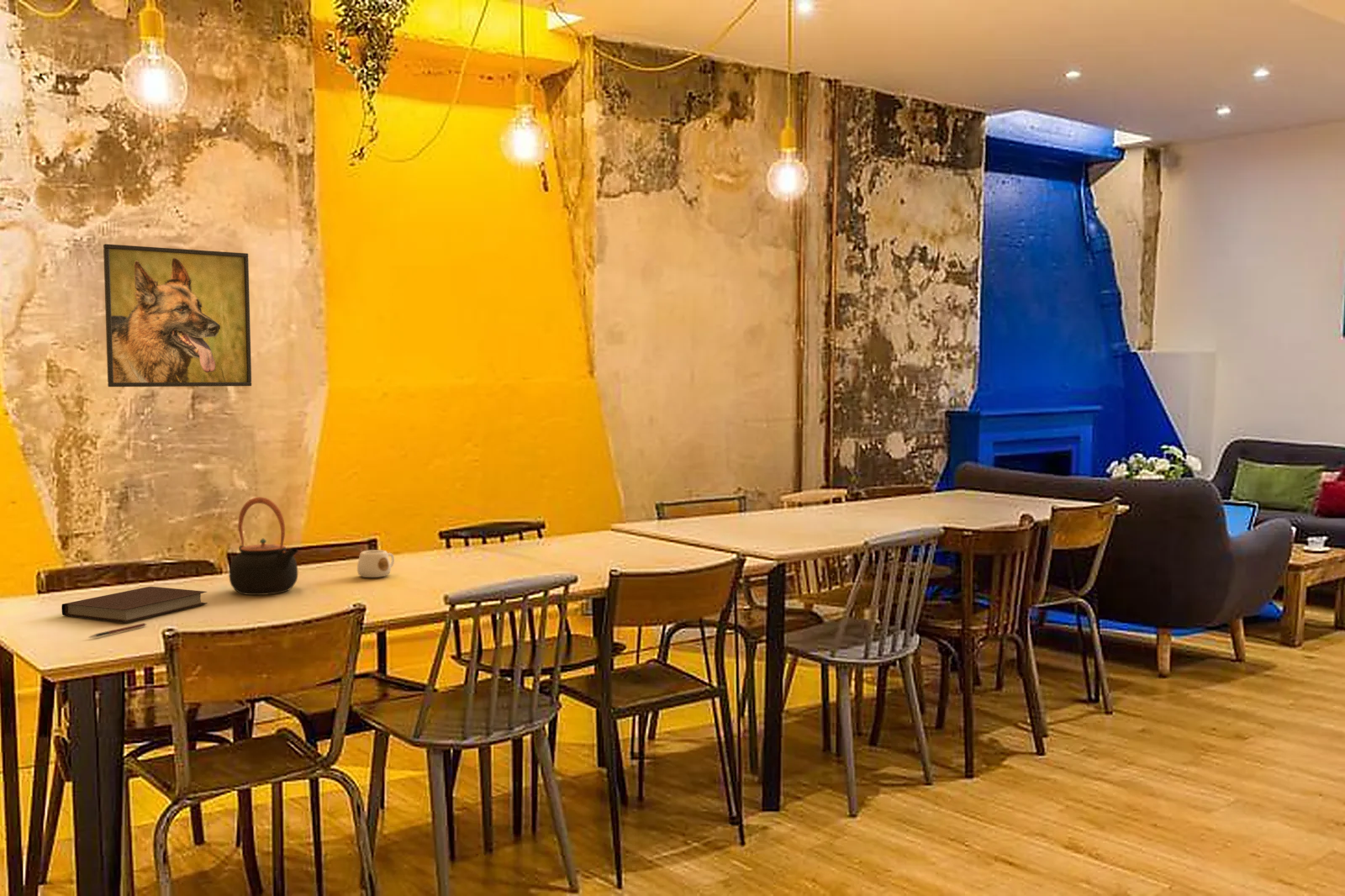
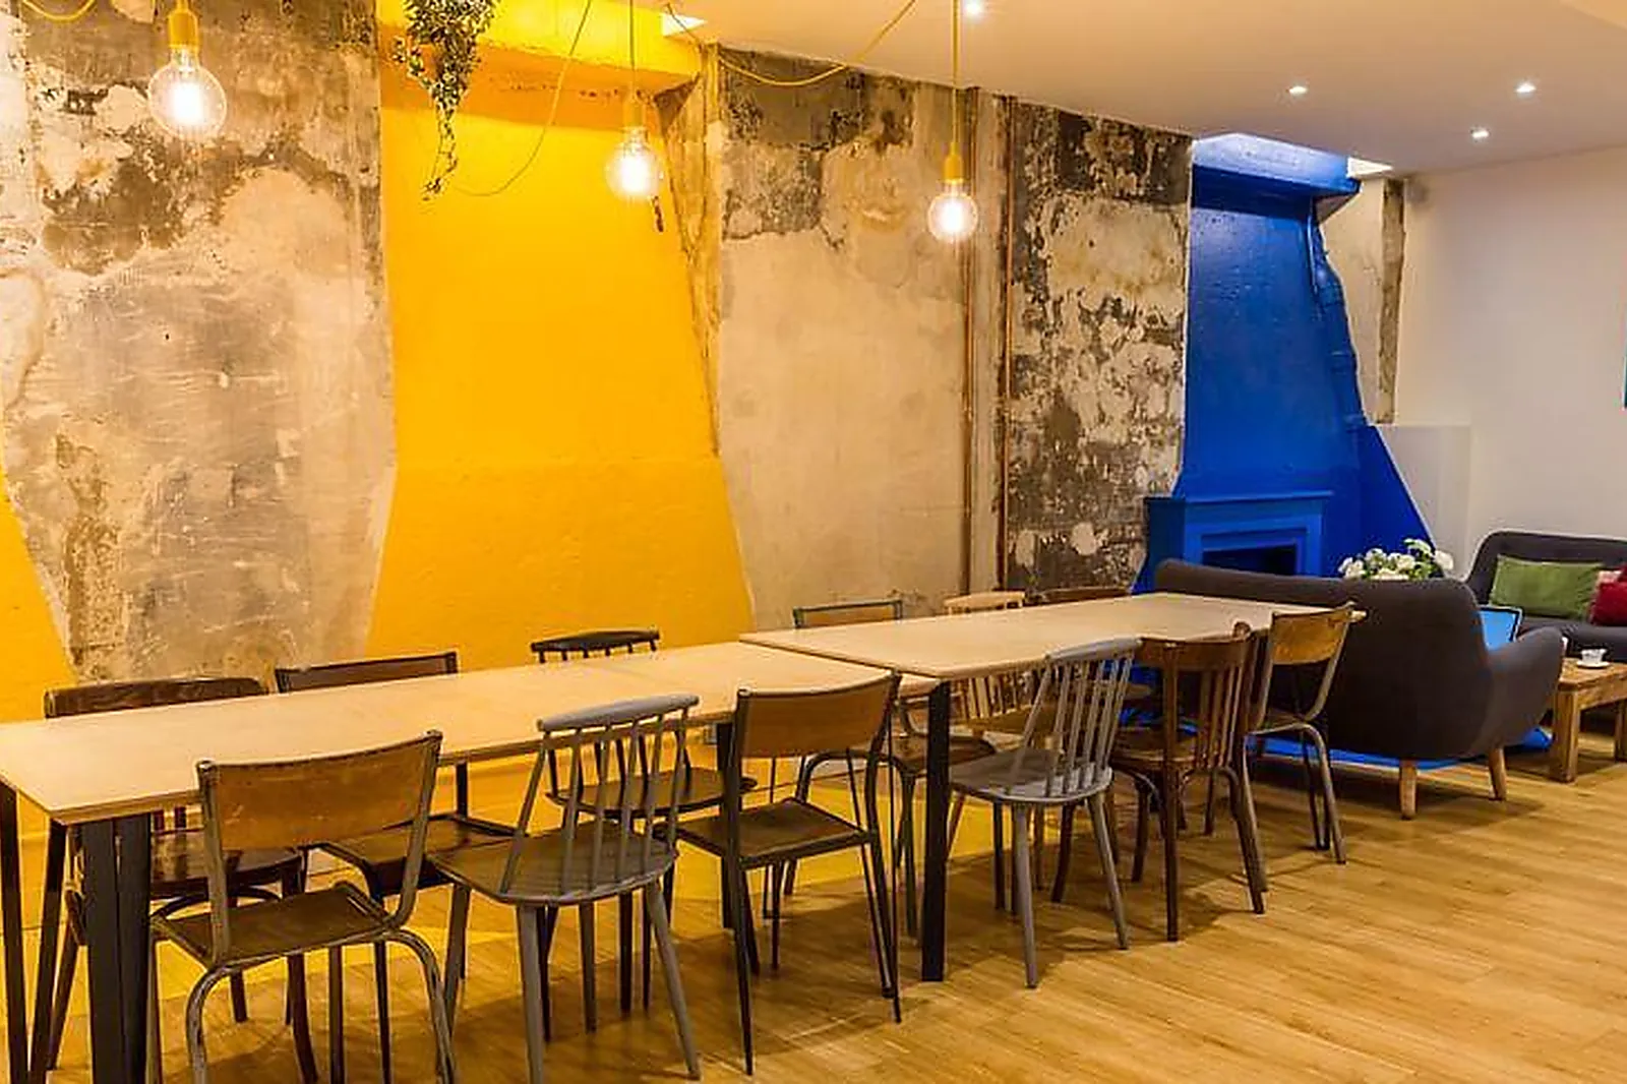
- teapot (267, 544)
- mug (377, 563)
- notebook (136, 603)
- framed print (180, 318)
- pen (118, 630)
